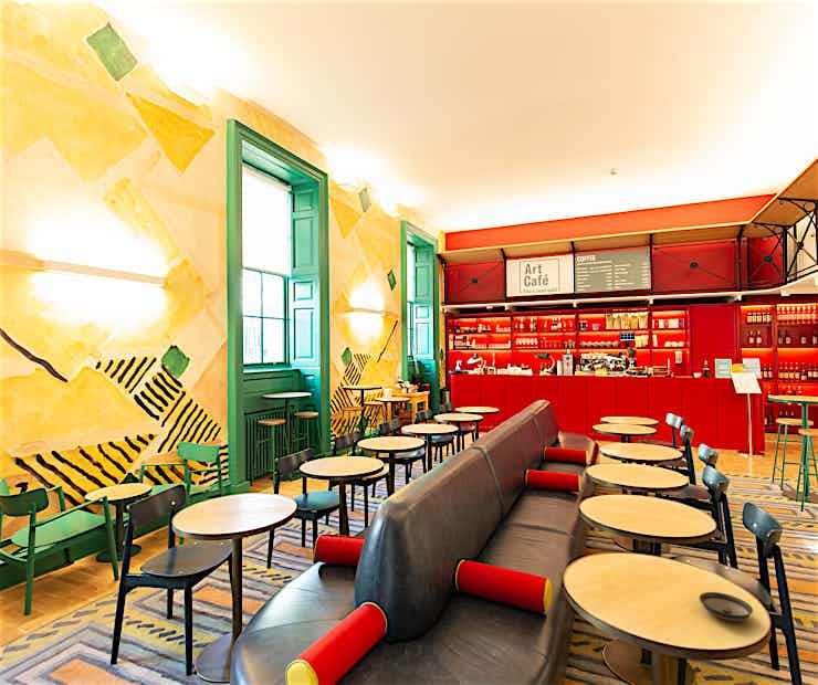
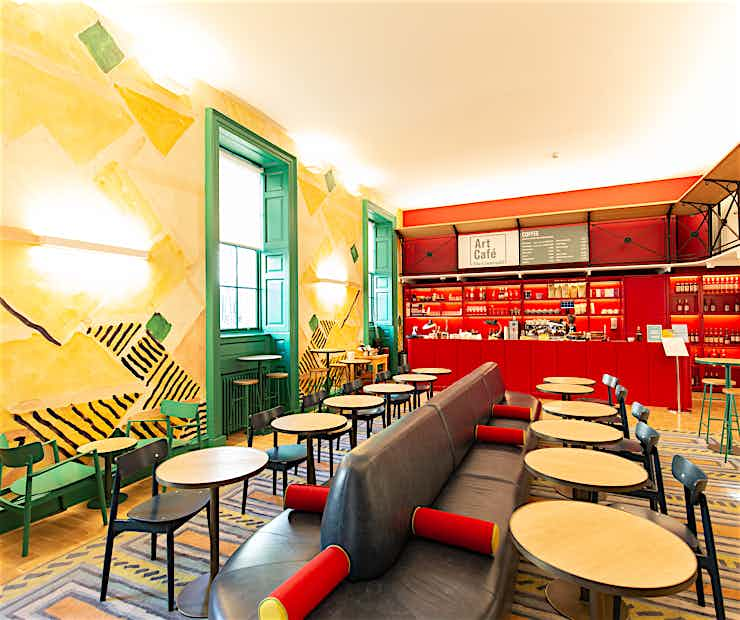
- saucer (725, 608)
